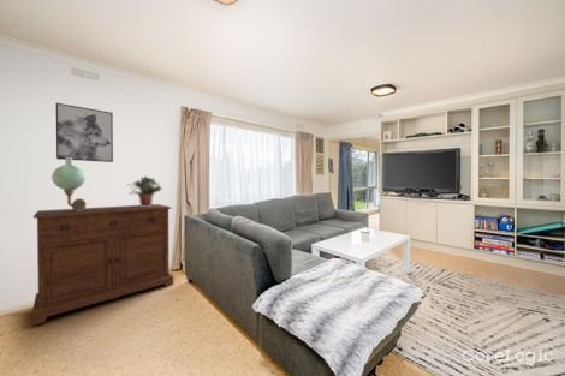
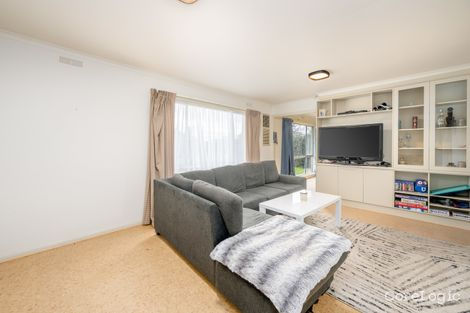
- wall art (85, 133)
- sideboard (109, 251)
- wall lamp (69, 184)
- potted plant (145, 191)
